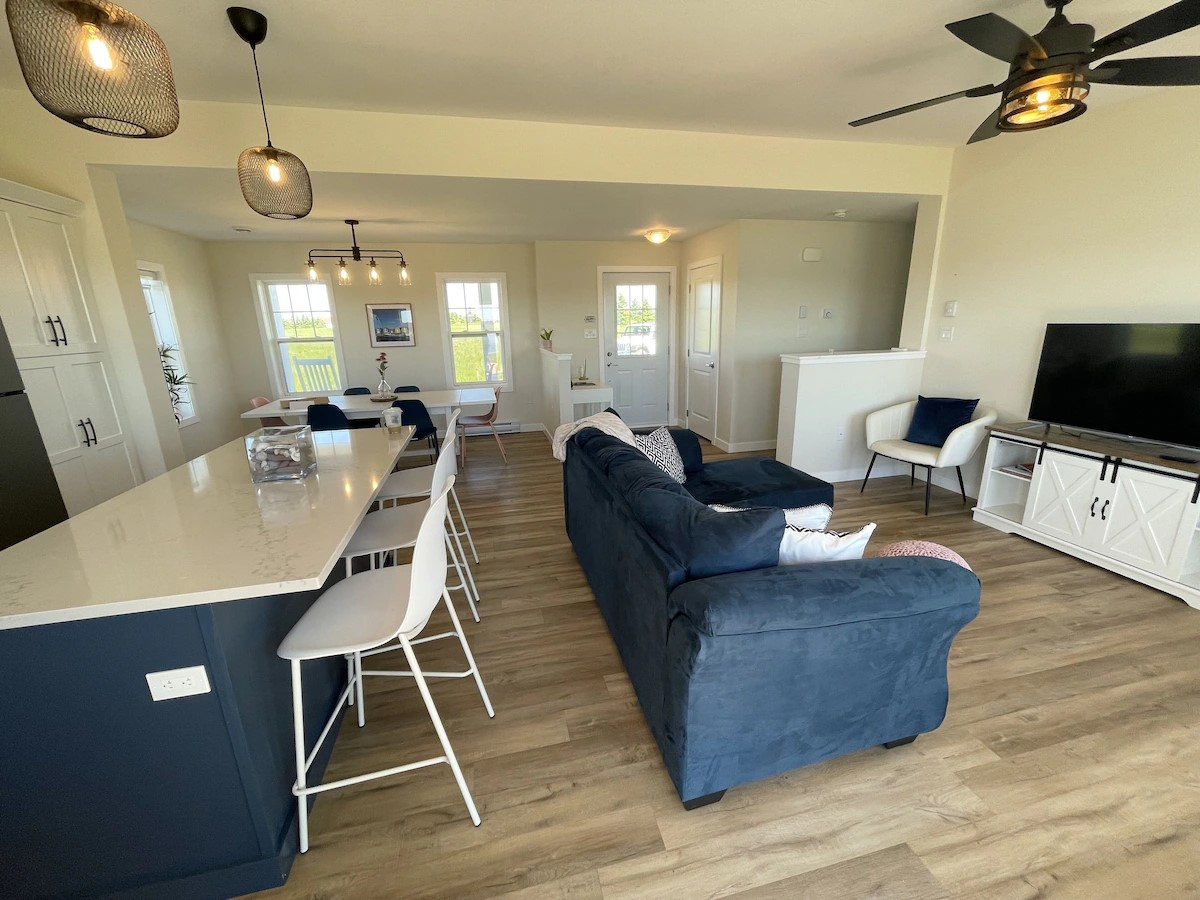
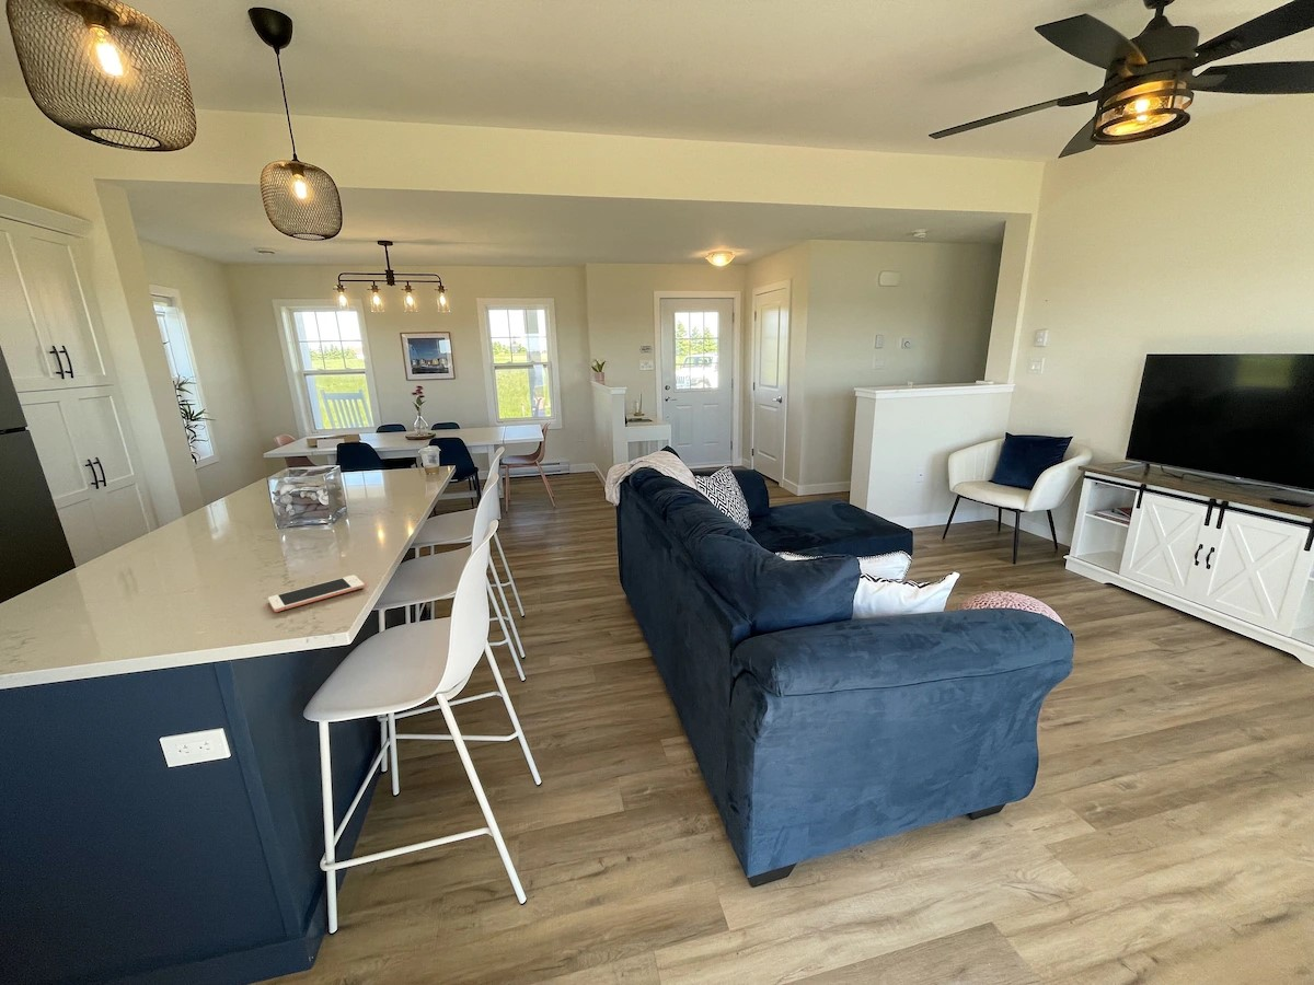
+ cell phone (318, 592)
